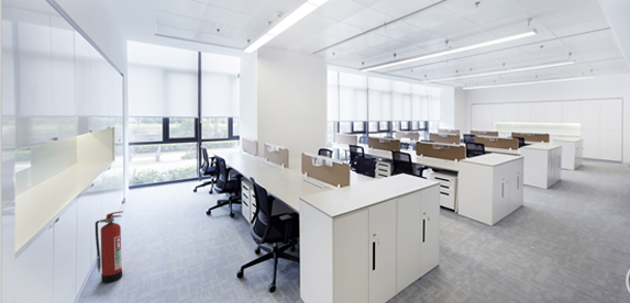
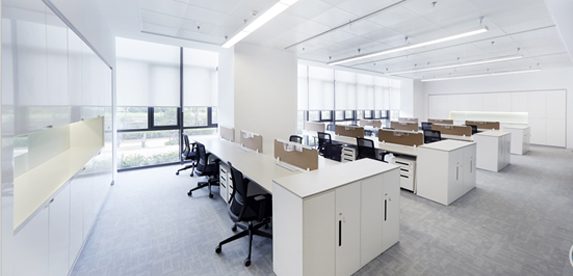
- fire extinguisher (110, 245)
